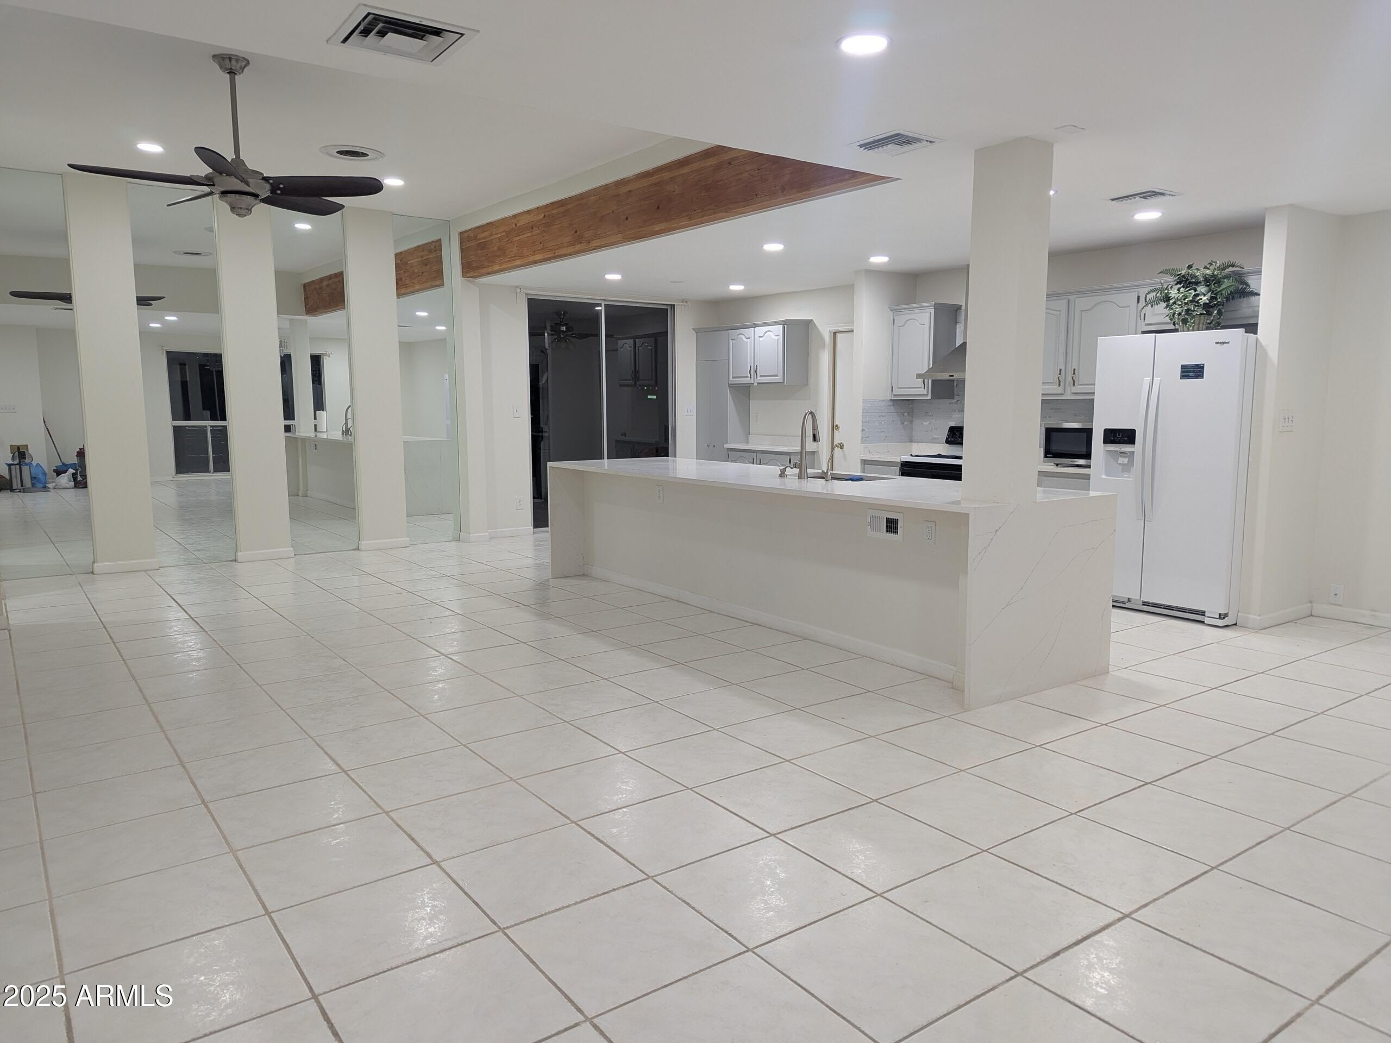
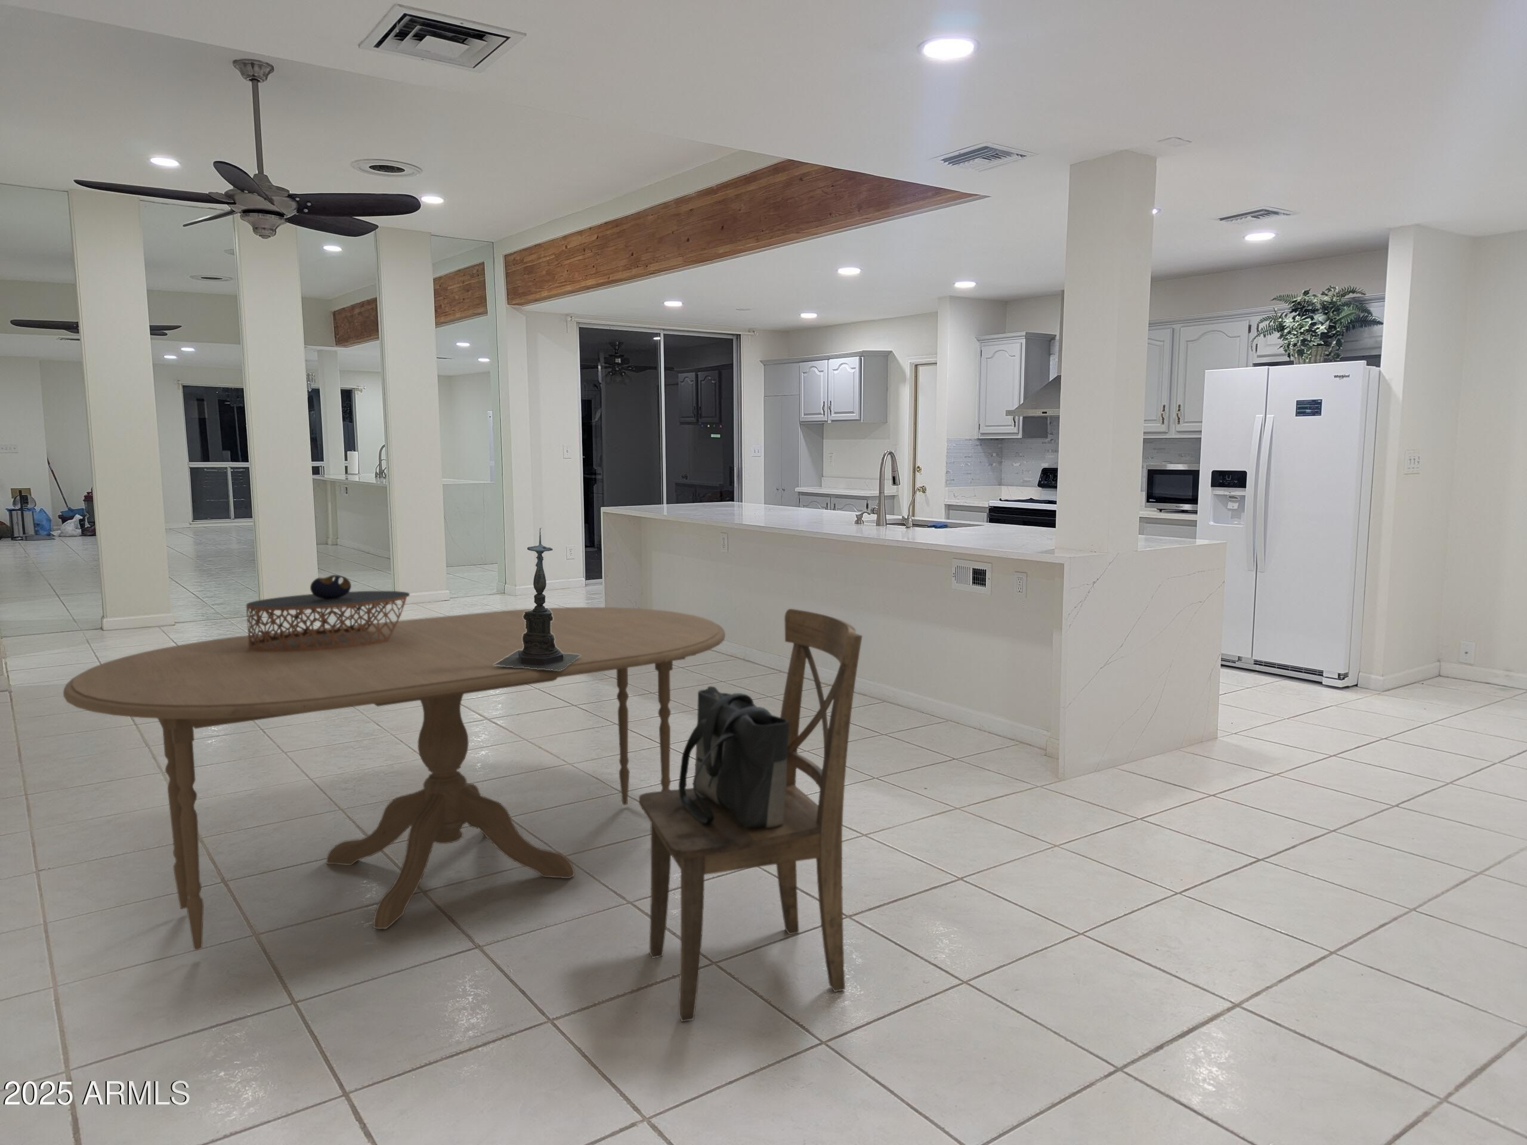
+ candle holder (536, 597)
+ tote bag (726, 755)
+ dining table (444, 758)
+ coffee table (331, 607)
+ dining chair (732, 813)
